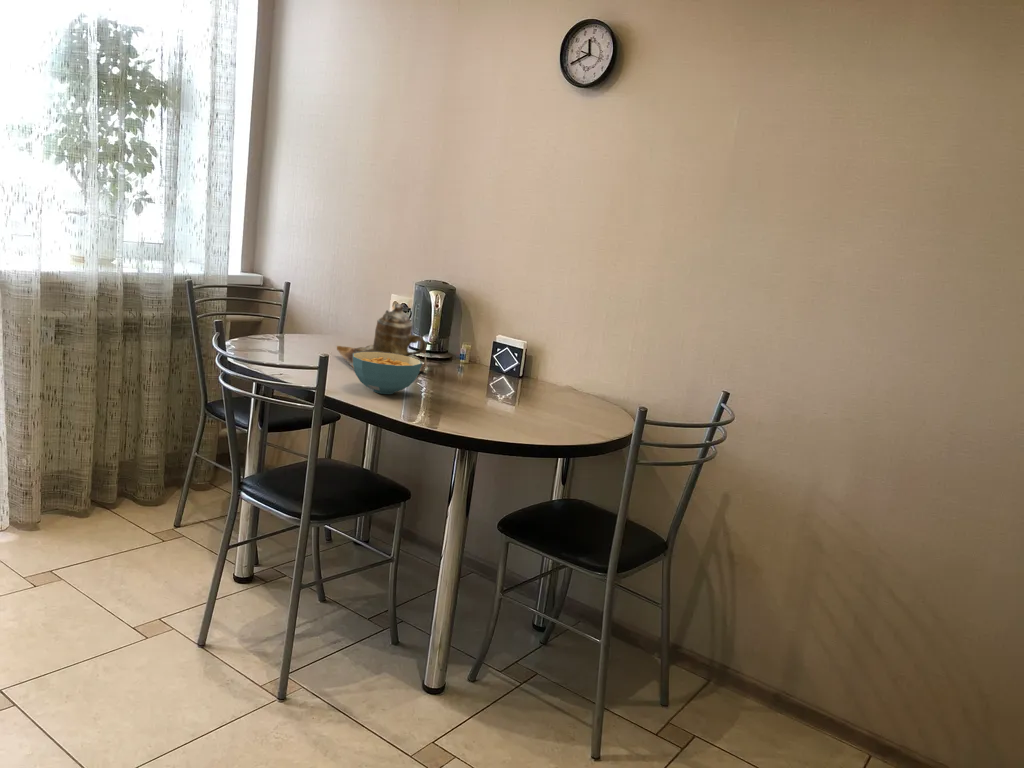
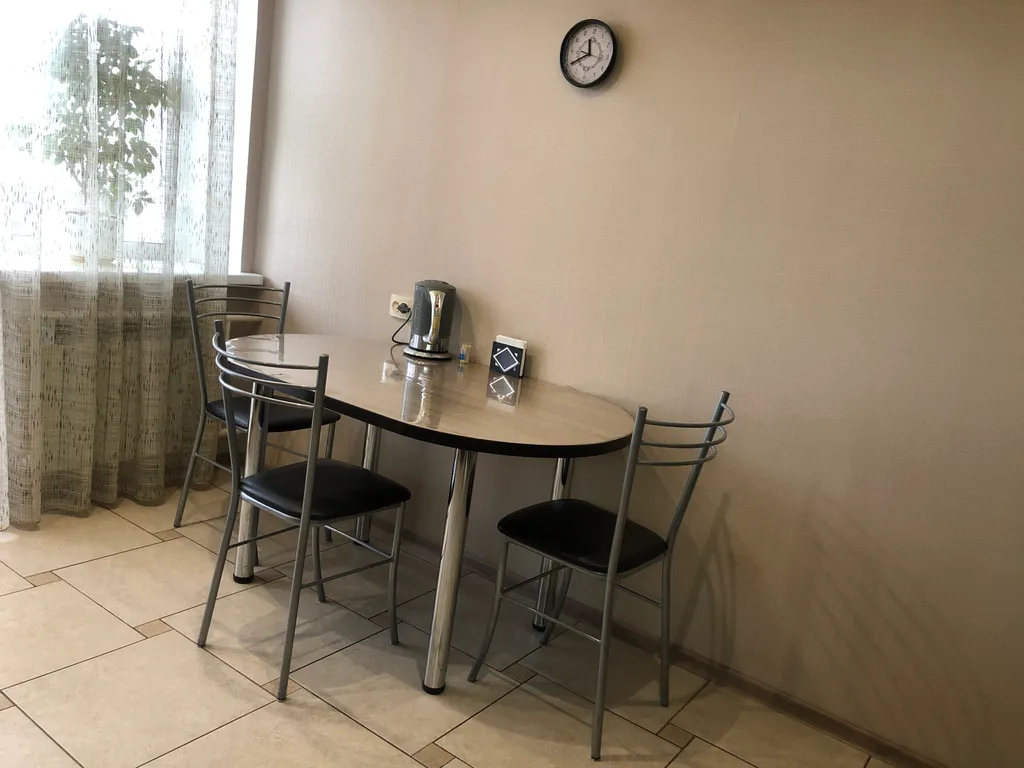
- teapot (384, 333)
- cereal bowl (385, 375)
